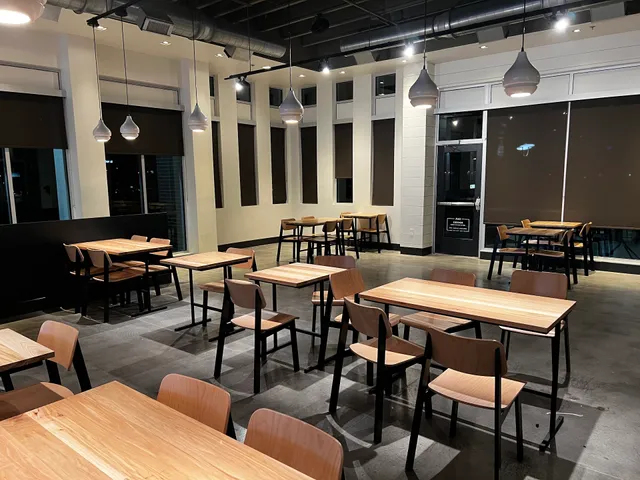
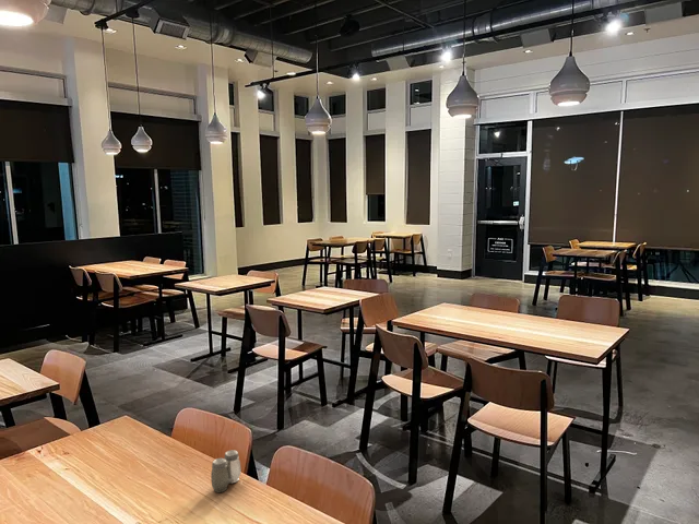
+ salt and pepper shaker (225, 469)
